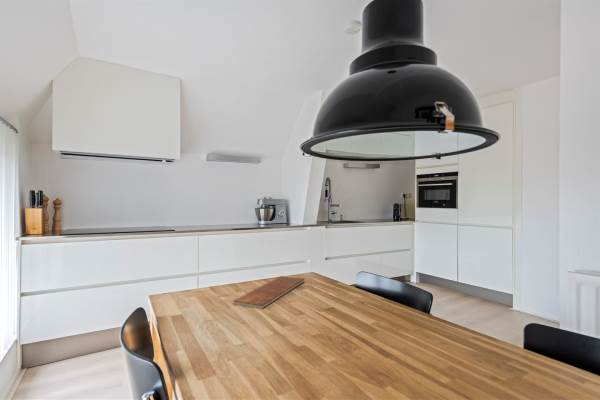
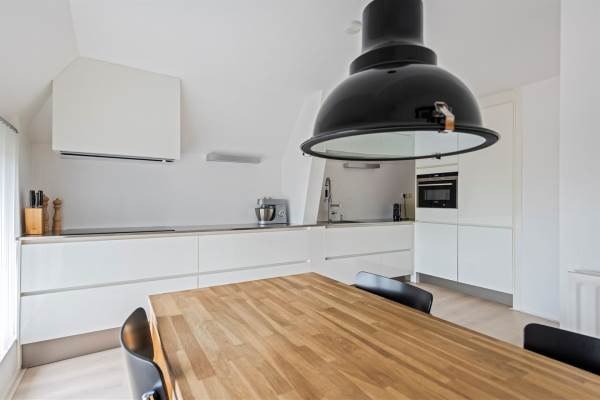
- chopping board (273, 289)
